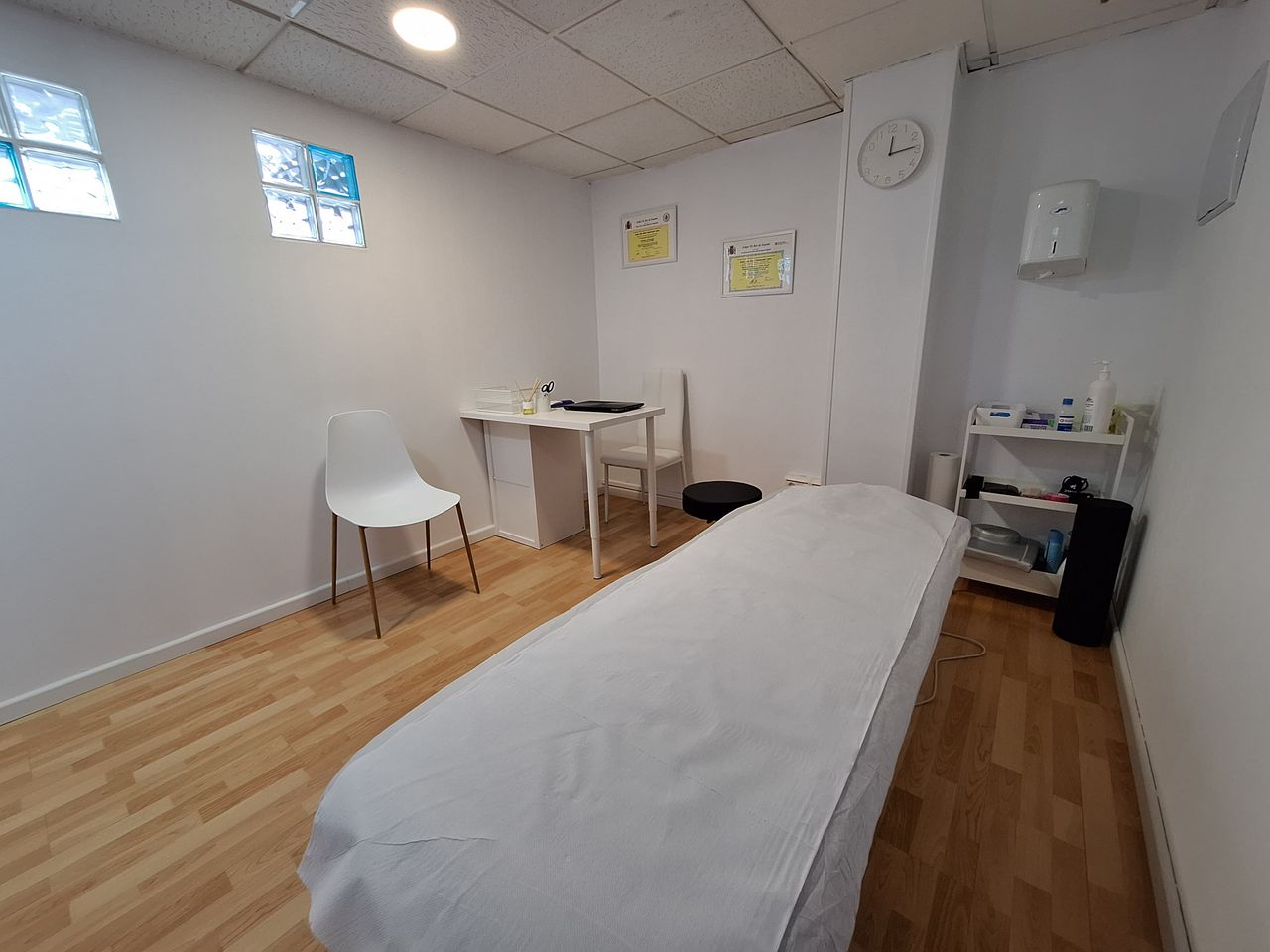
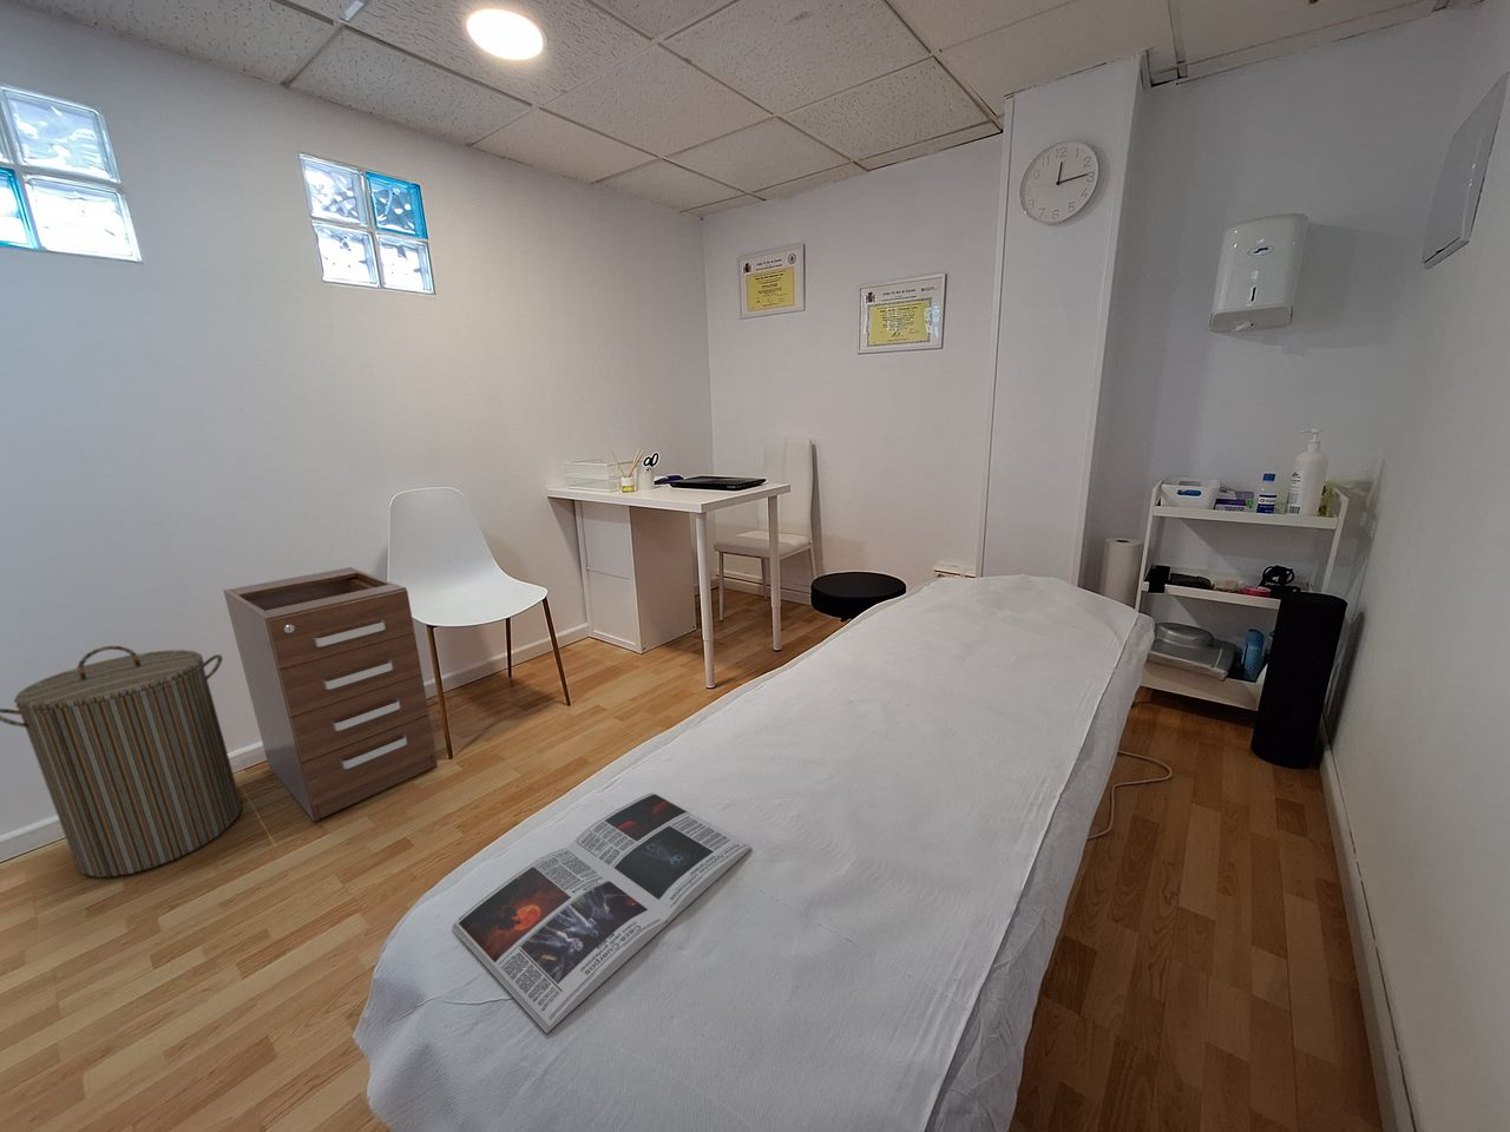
+ laundry hamper (137, 744)
+ magazine (612, 879)
+ filing cabinet (336, 683)
